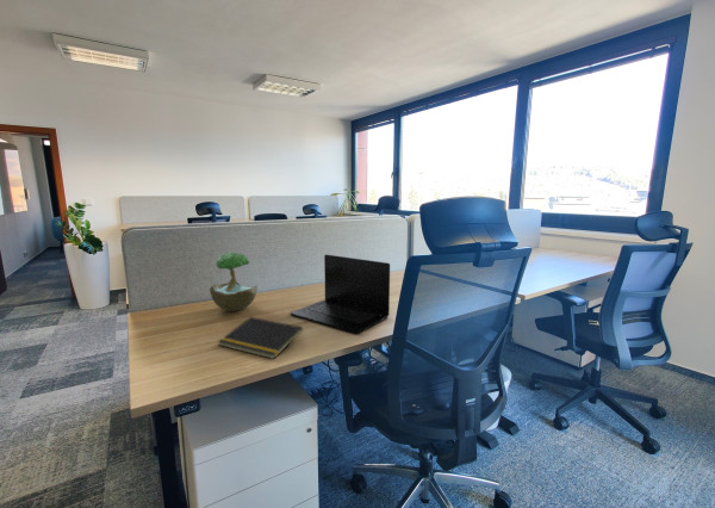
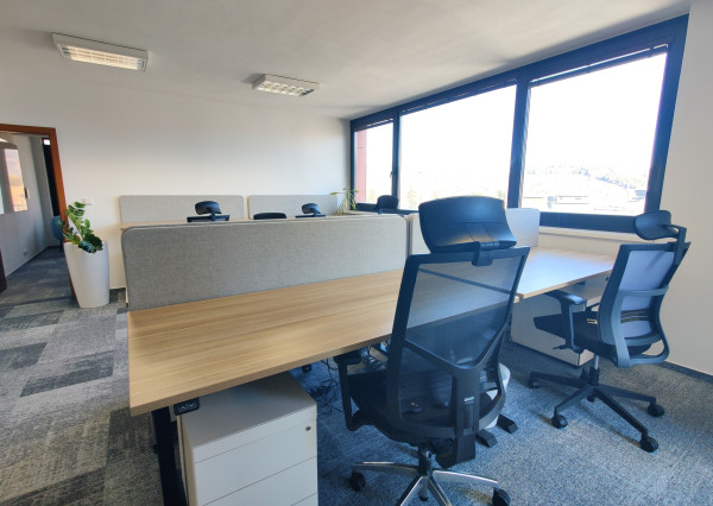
- flower (234, 281)
- laptop (338, 289)
- notepad (261, 335)
